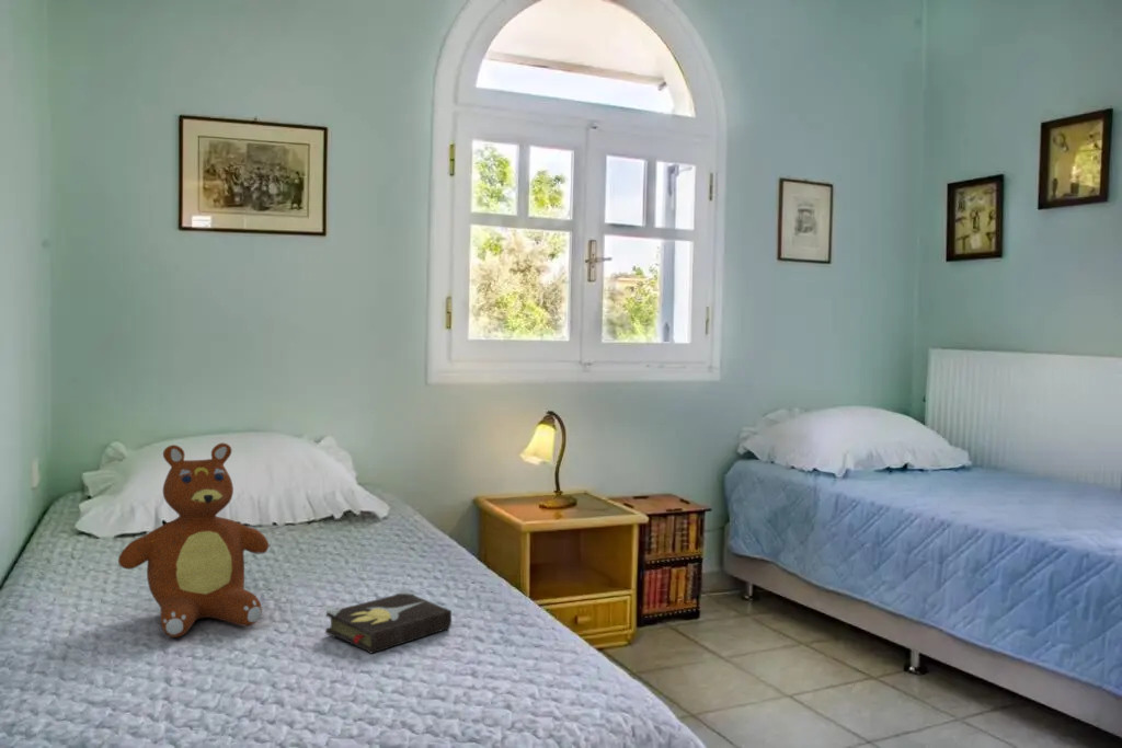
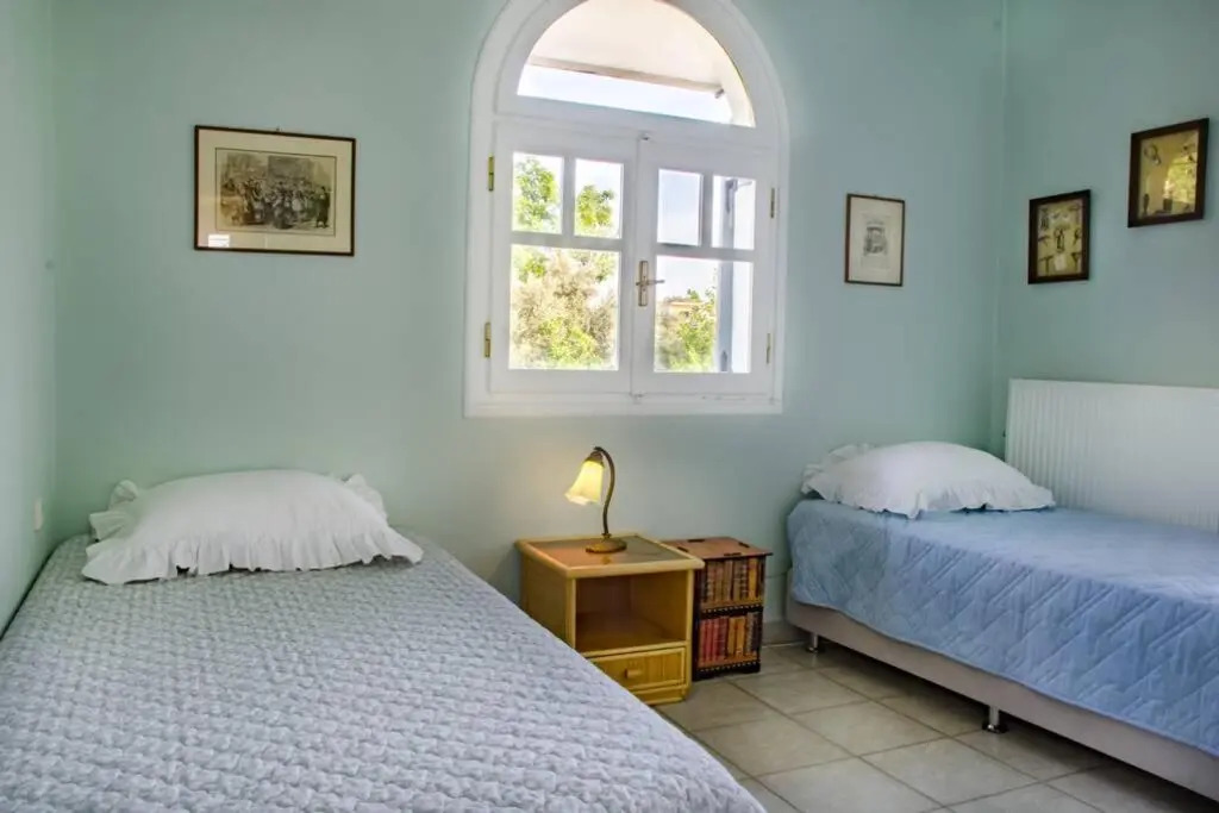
- teddy bear (203, 533)
- hardback book (389, 619)
